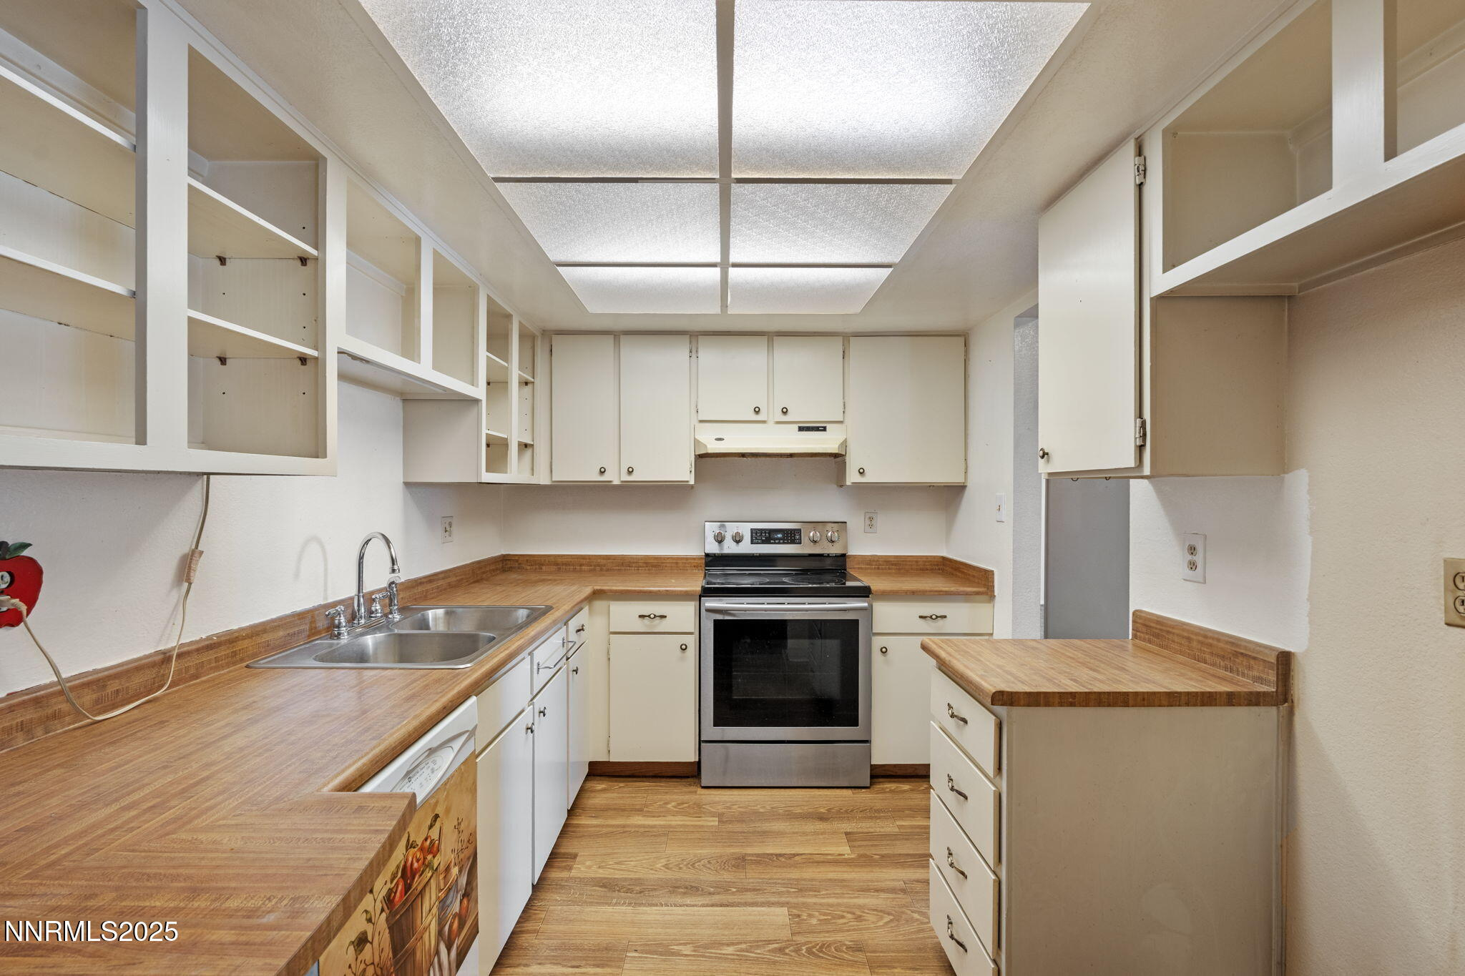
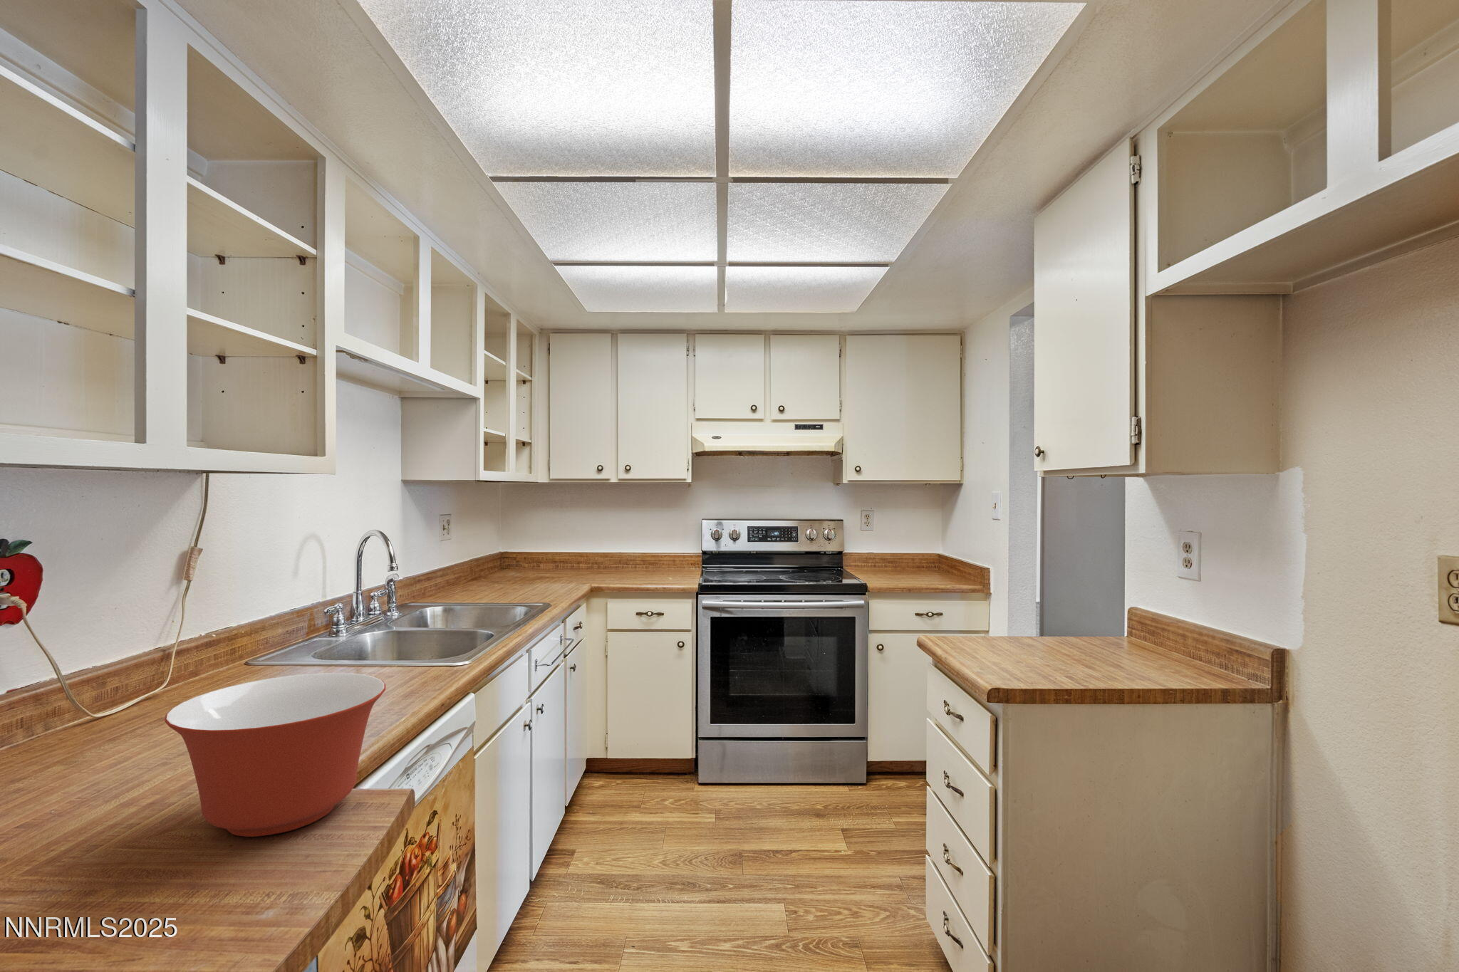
+ mixing bowl (283, 755)
